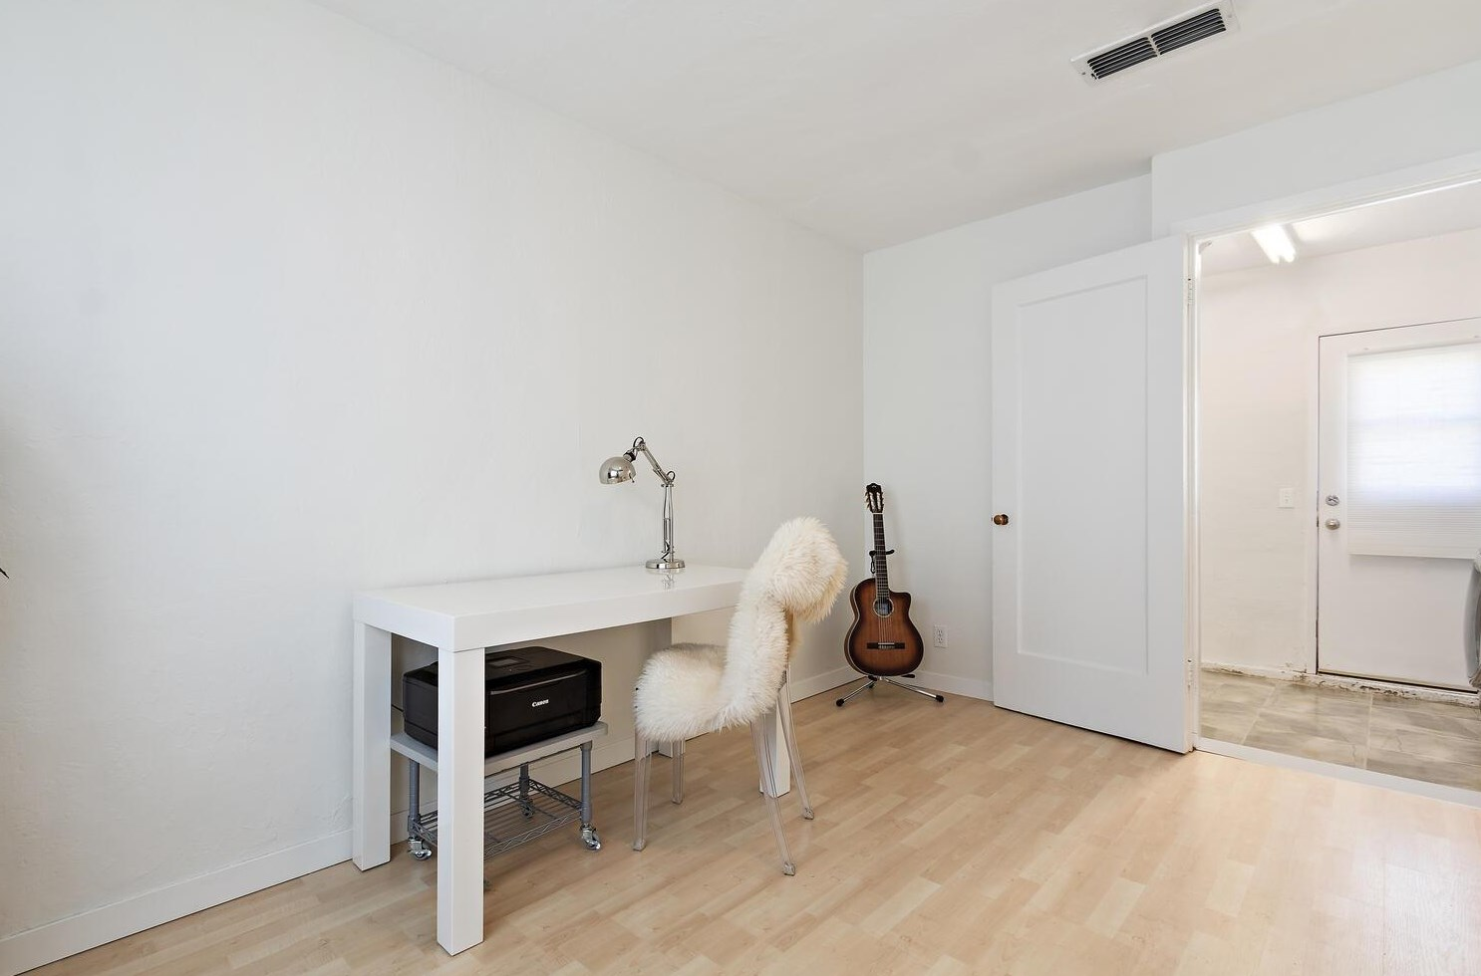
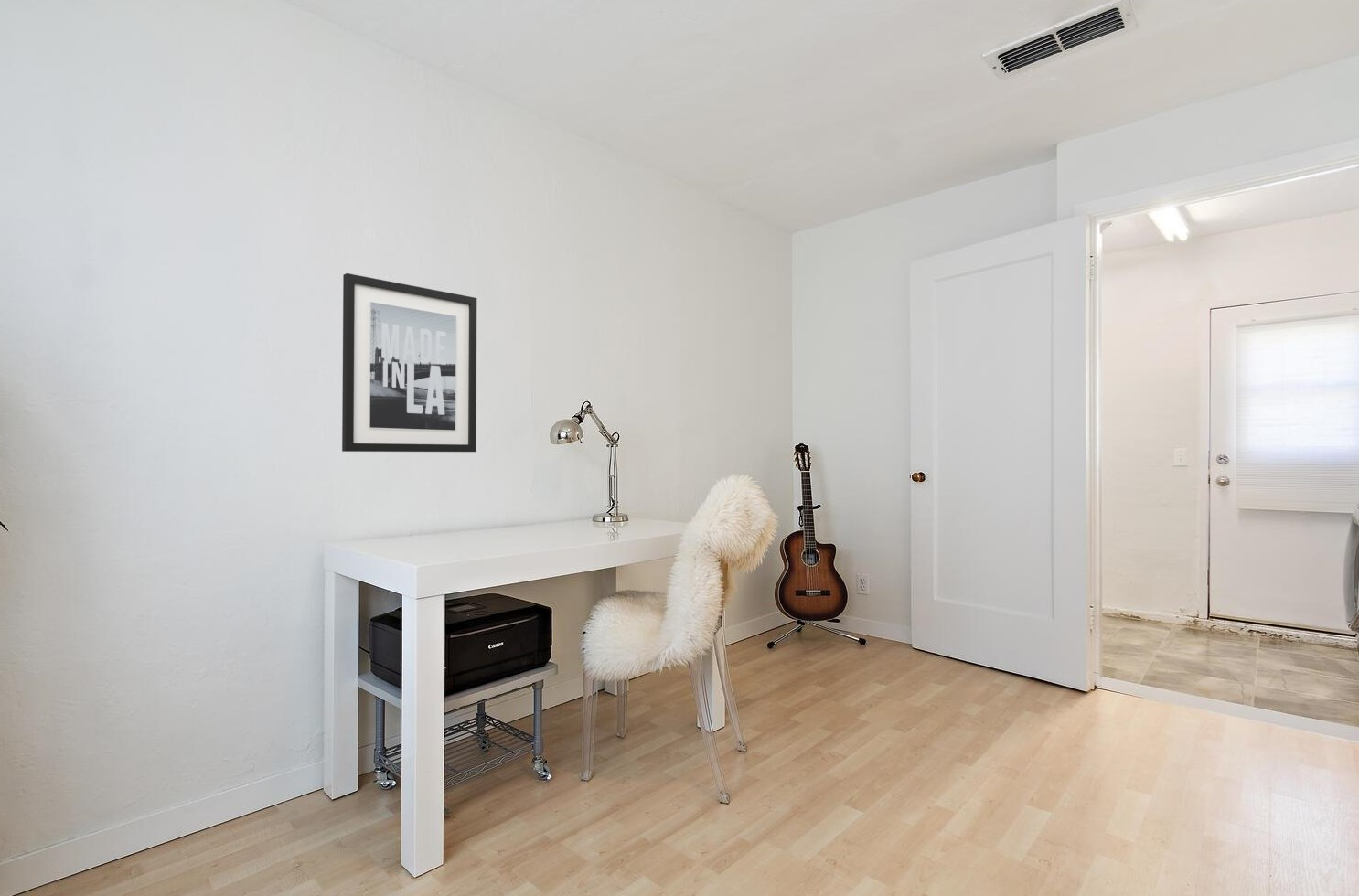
+ wall art (413, 368)
